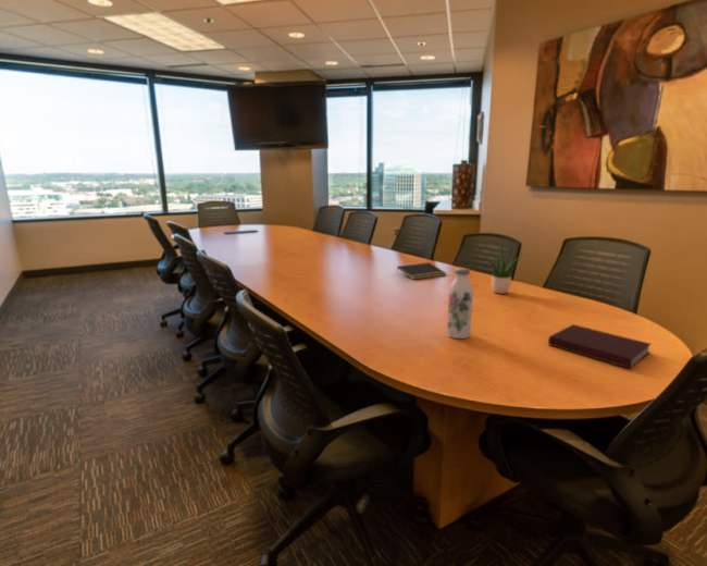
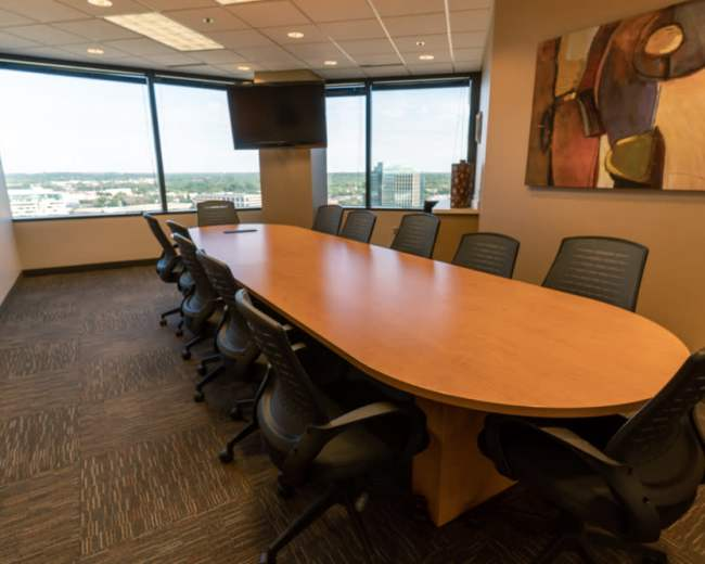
- water bottle (460, 302)
- notepad (421, 270)
- notebook (598, 344)
- potted plant (503, 267)
